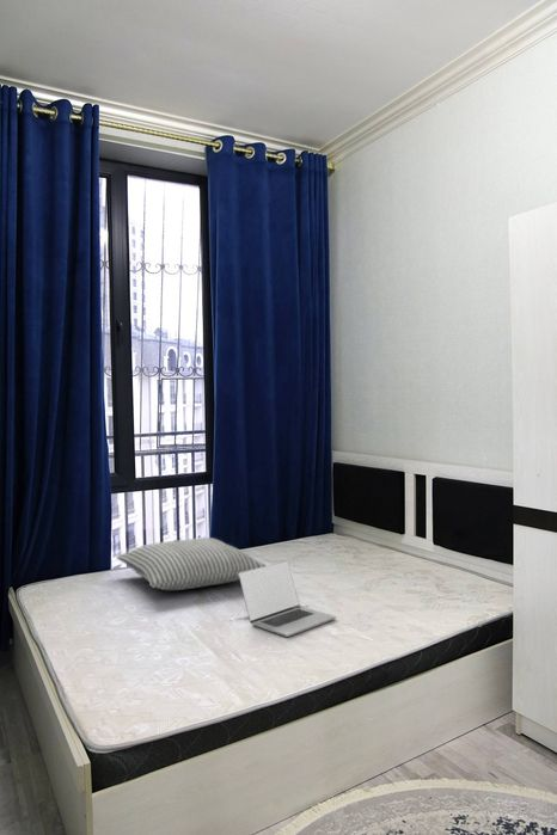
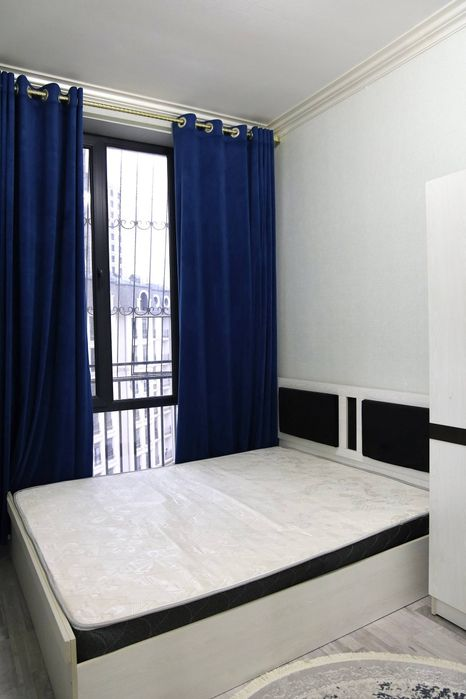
- laptop (287, 596)
- pillow (190, 561)
